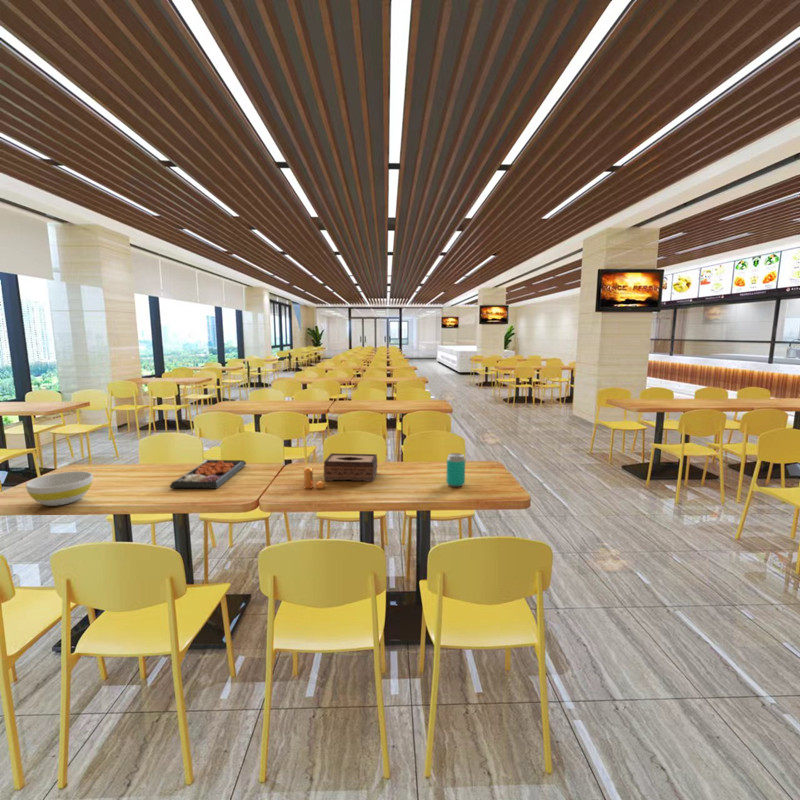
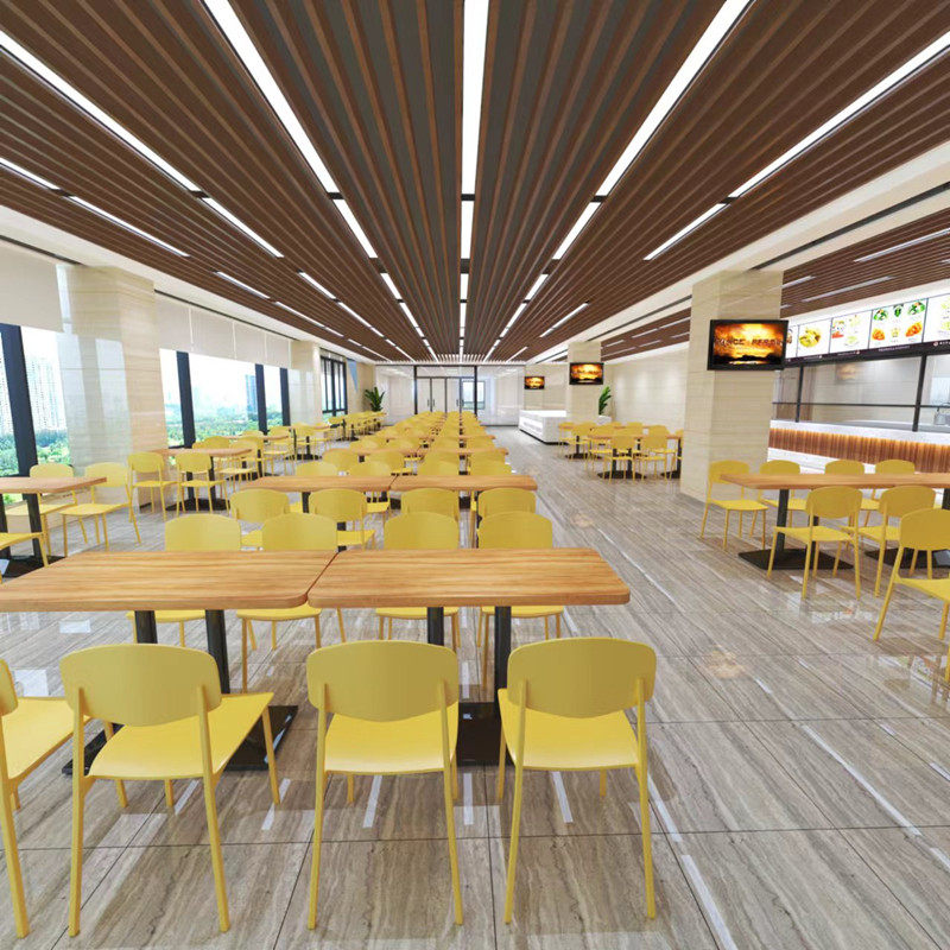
- tissue box (351, 467)
- food tray (211, 471)
- pepper shaker (312, 477)
- bowl (61, 490)
- beverage can (455, 470)
